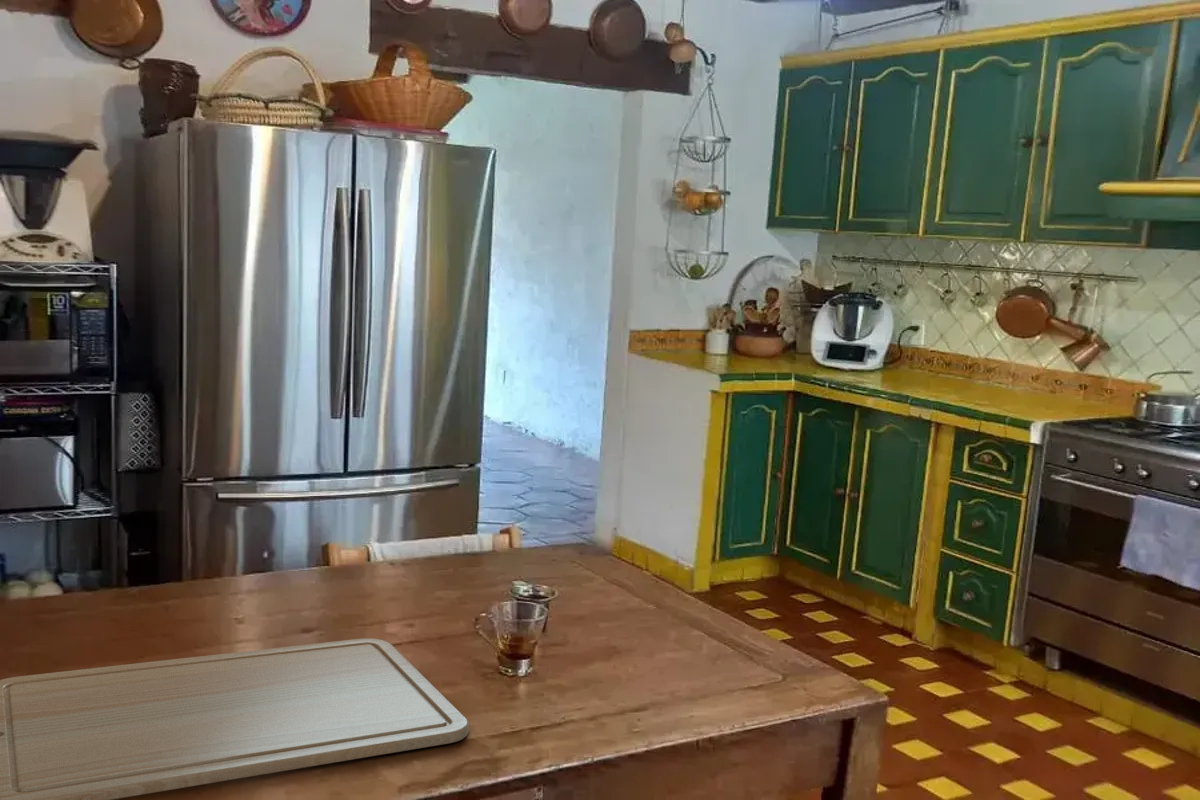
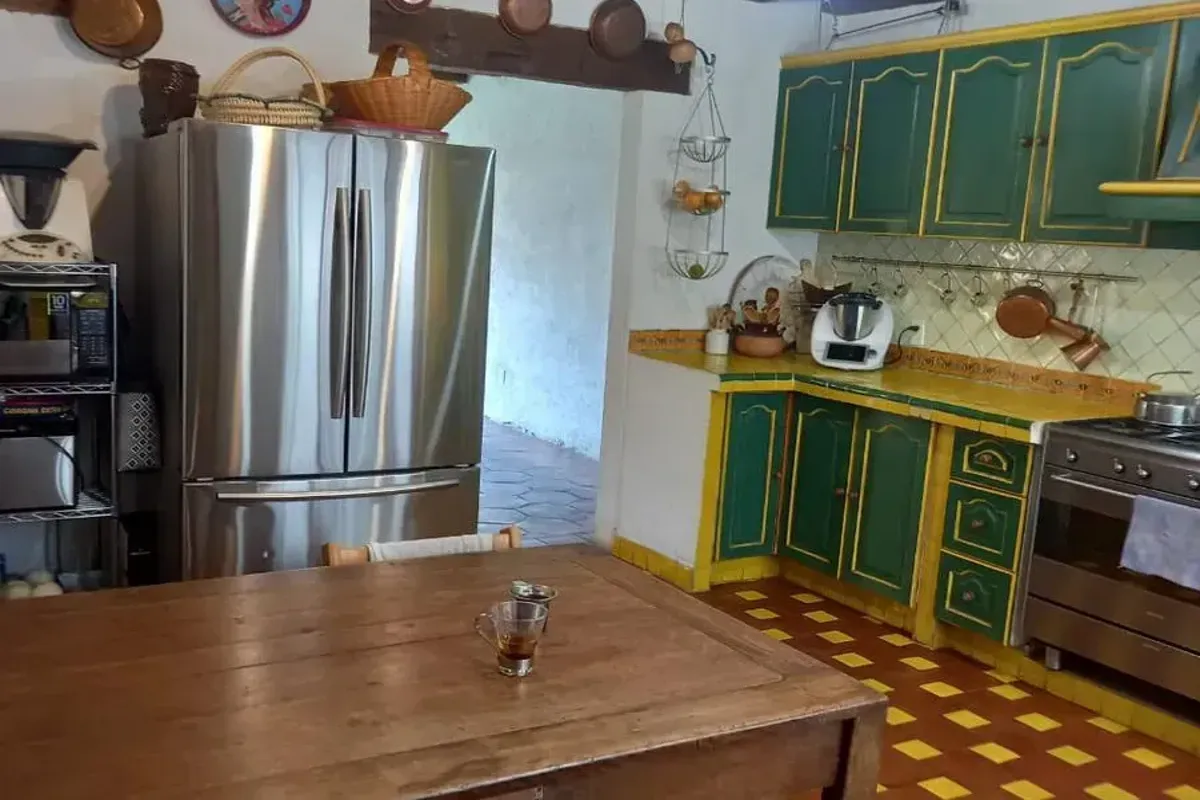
- chopping board (226, 708)
